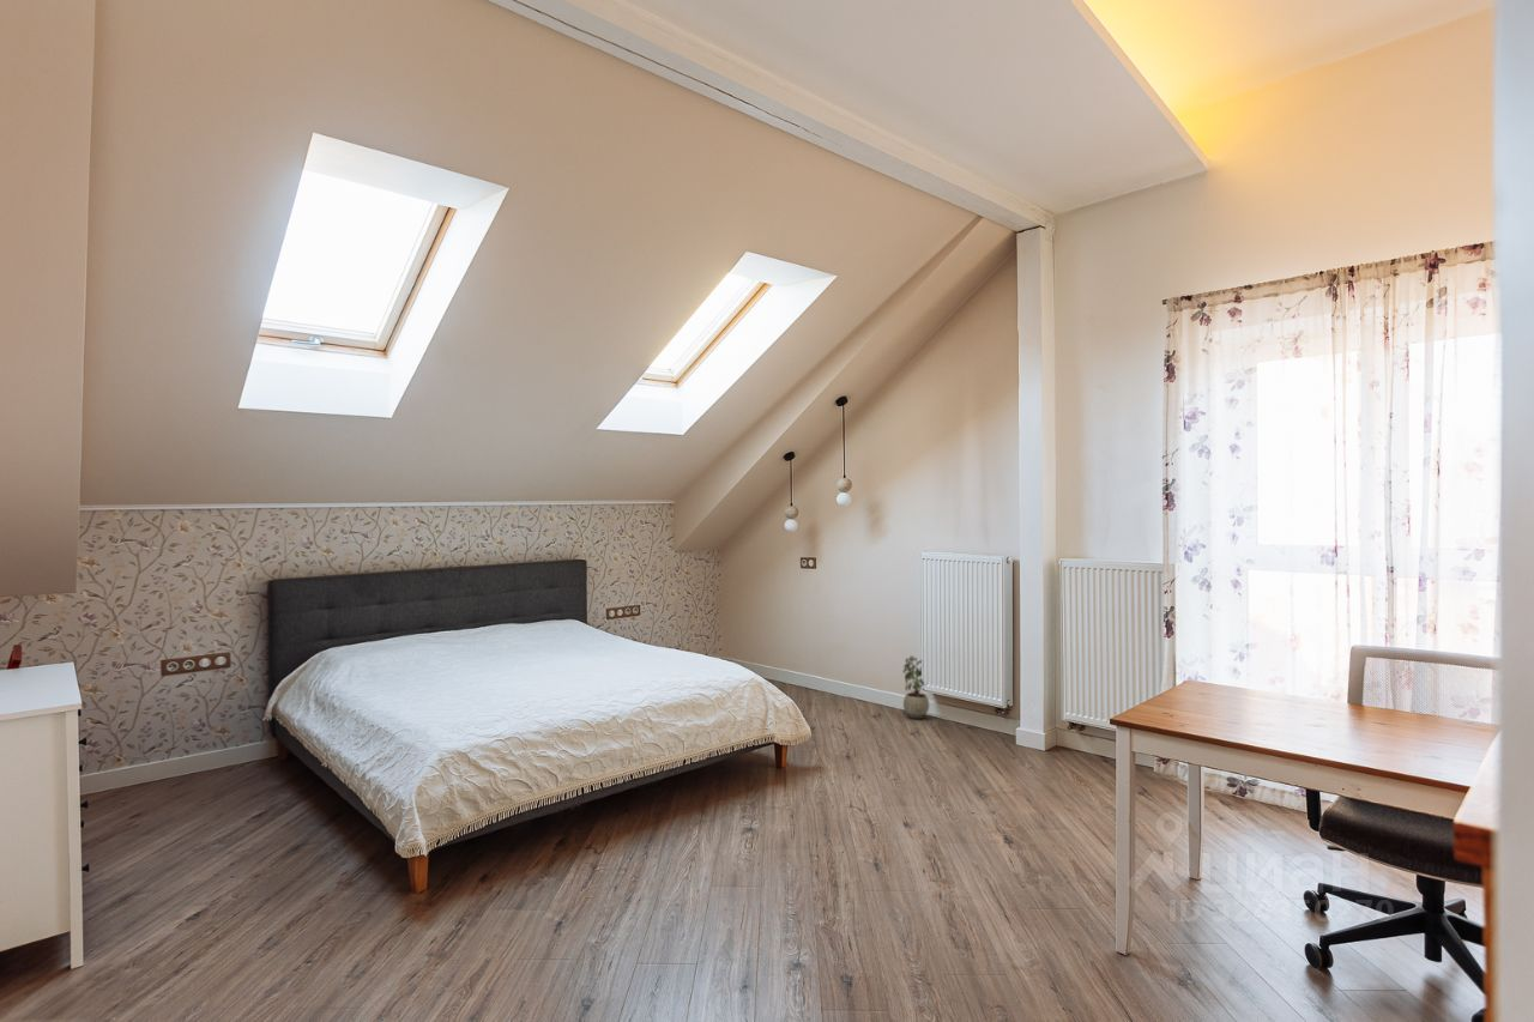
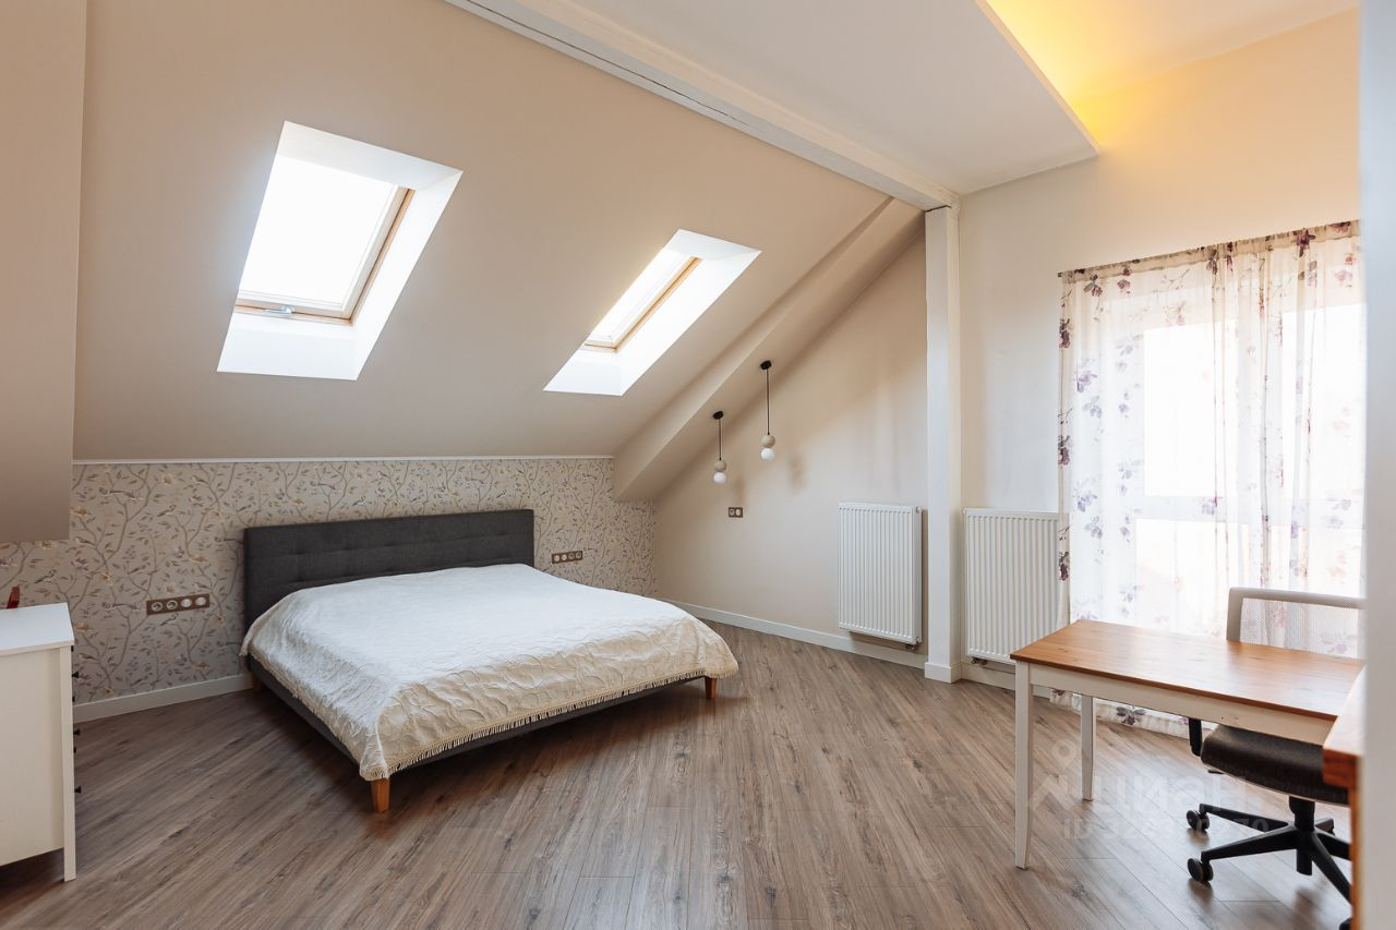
- potted plant (917, 687)
